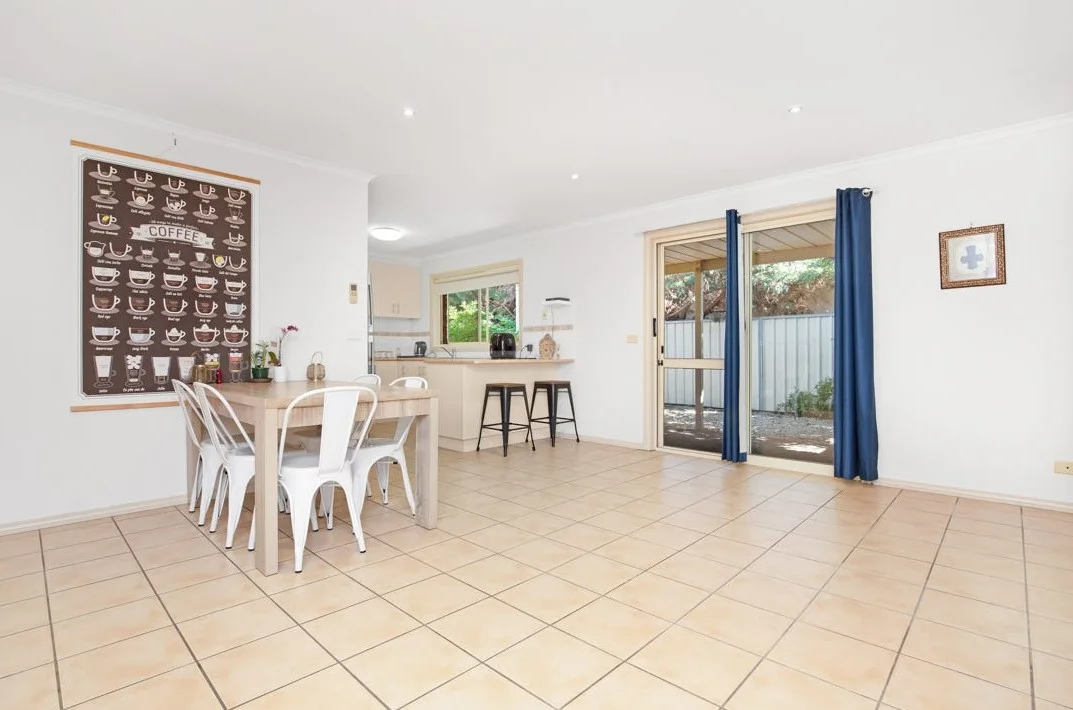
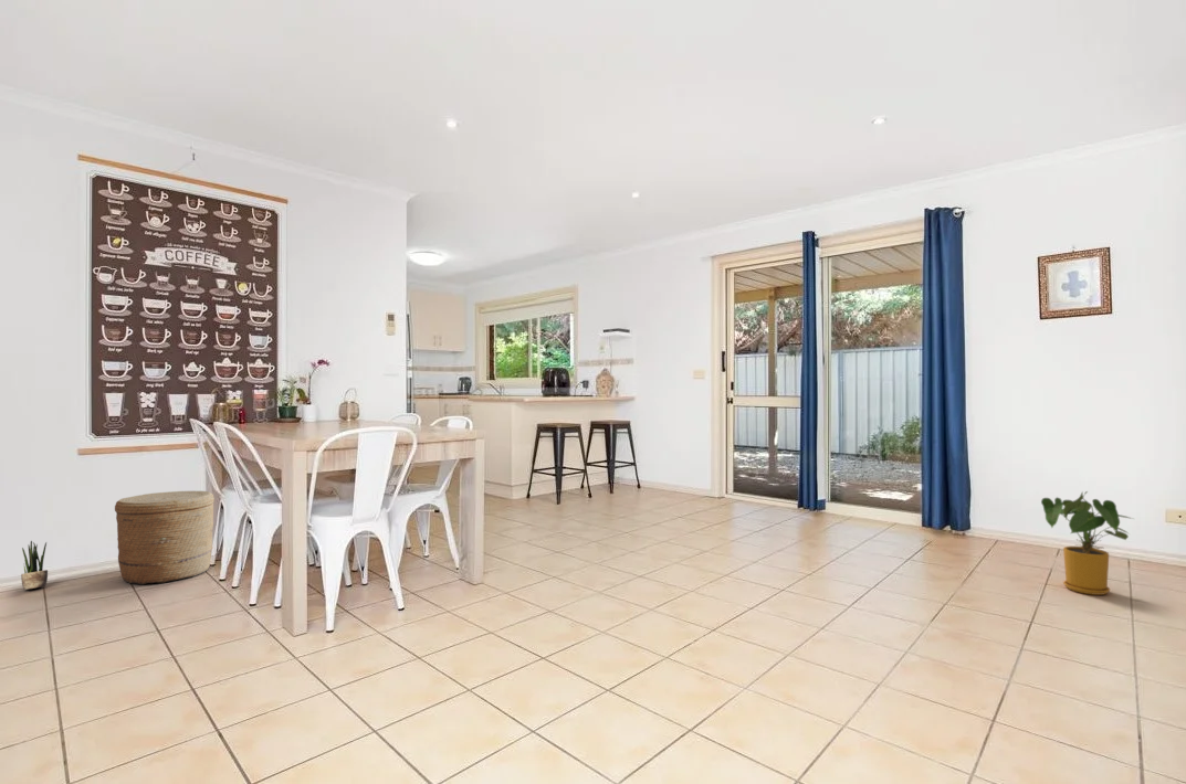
+ potted plant (34, 563)
+ house plant (1089, 541)
+ woven basket (166, 534)
